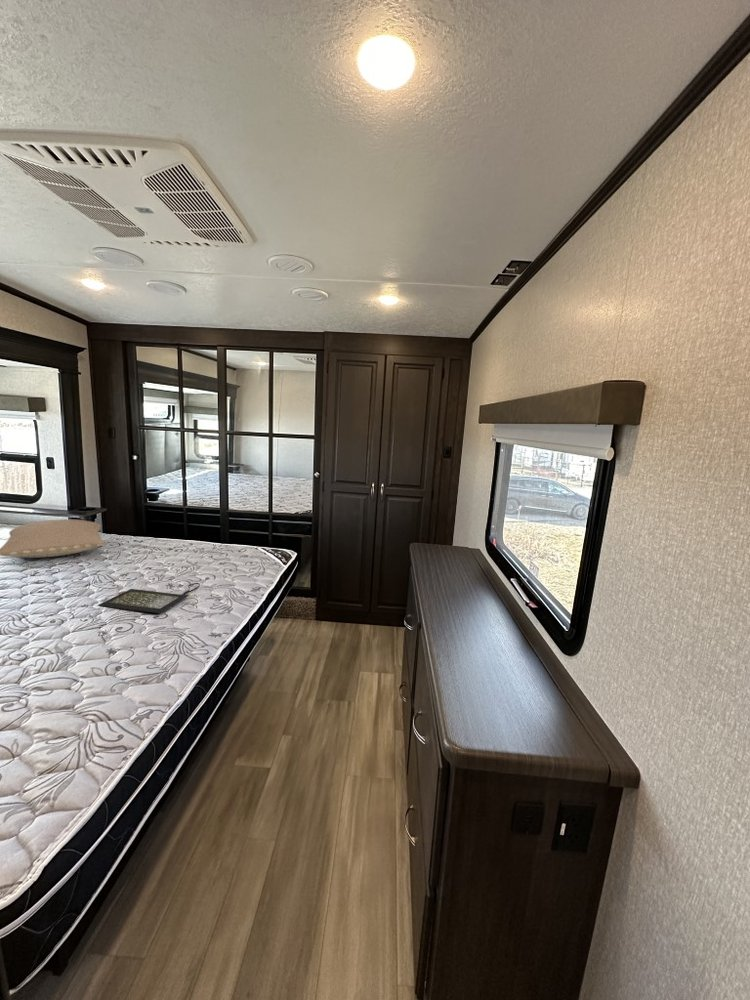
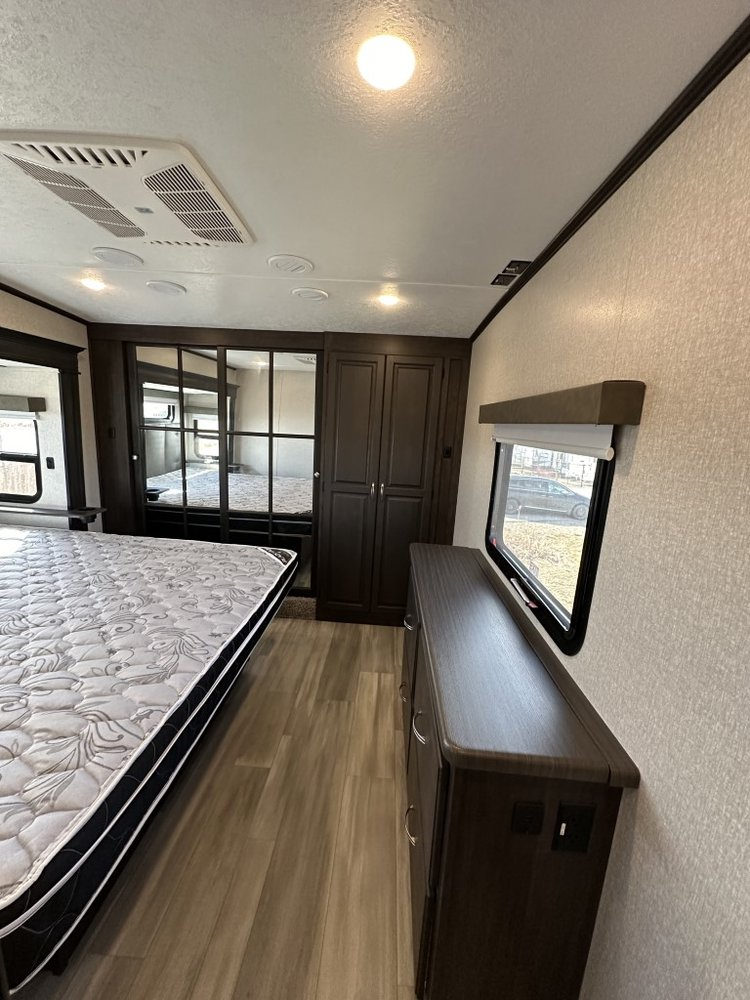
- pillow (55, 537)
- clutch bag (149, 599)
